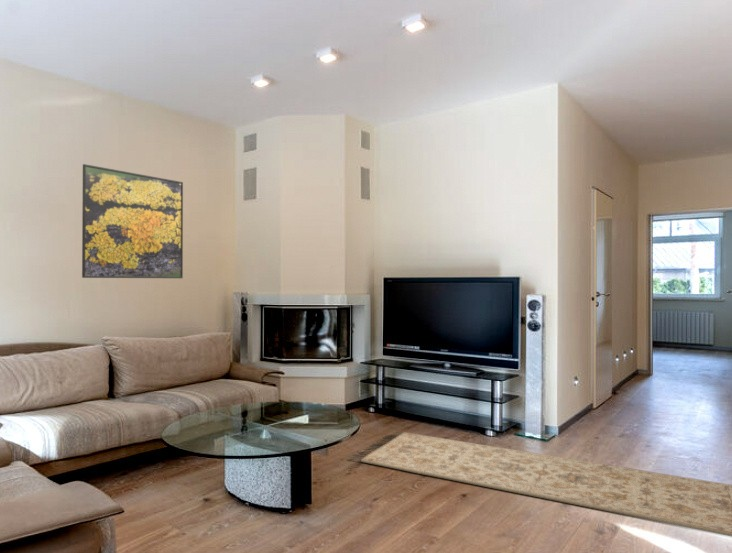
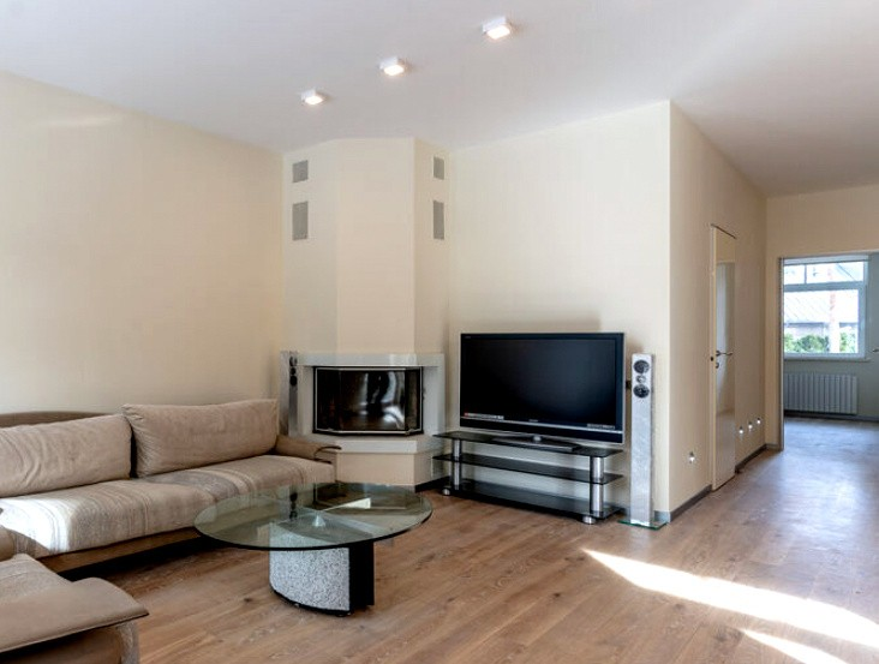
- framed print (136, 225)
- rug (542, 473)
